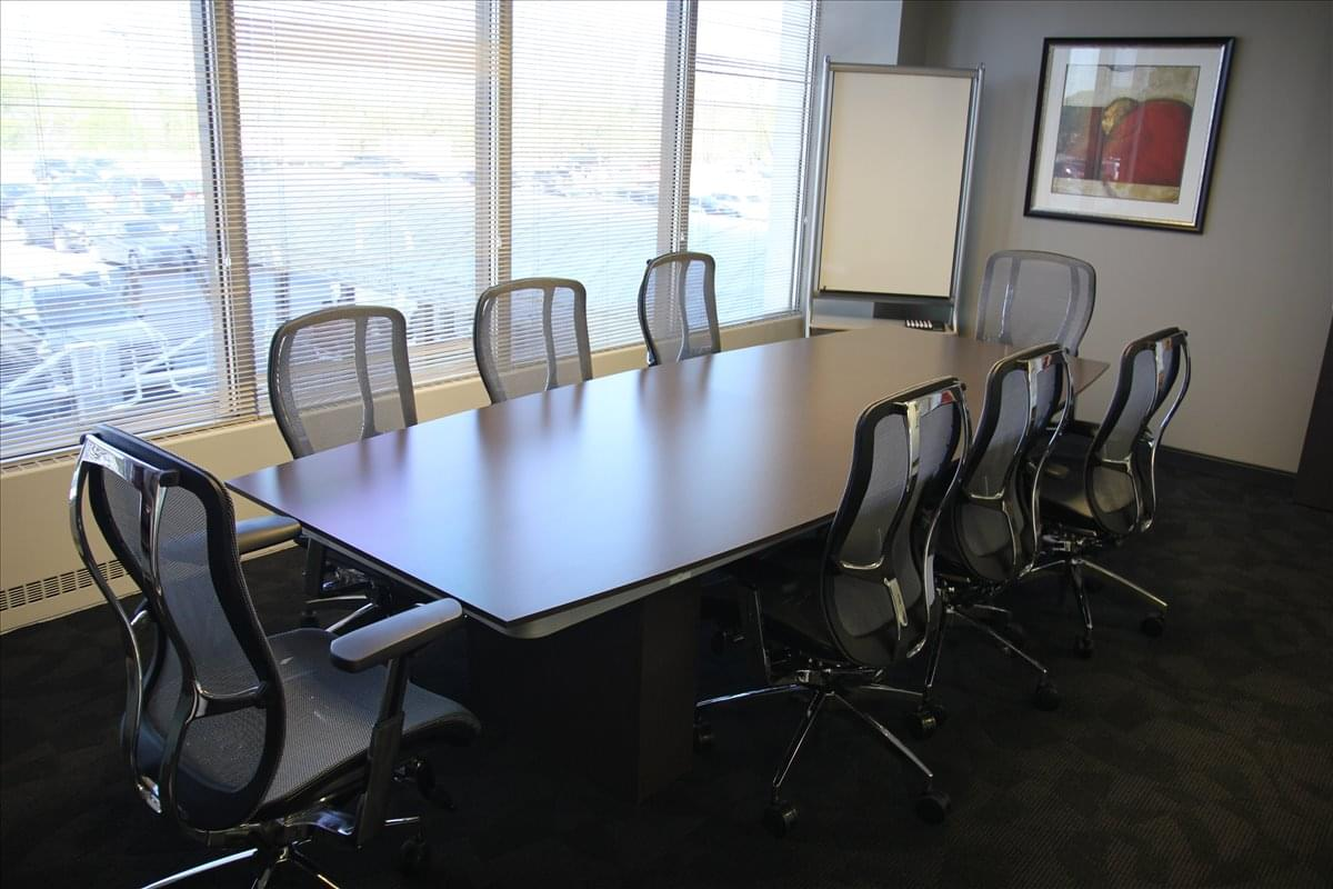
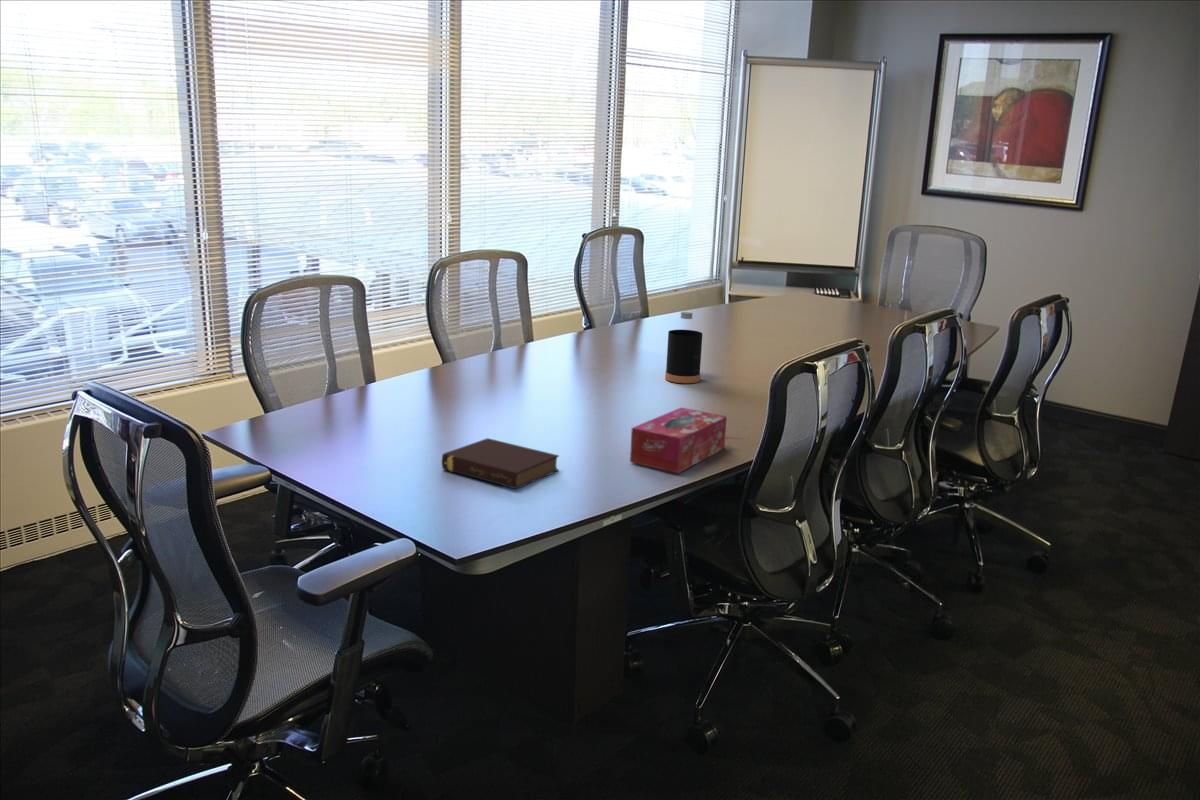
+ tissue box (679, 438)
+ bottle (684, 346)
+ book (500, 462)
